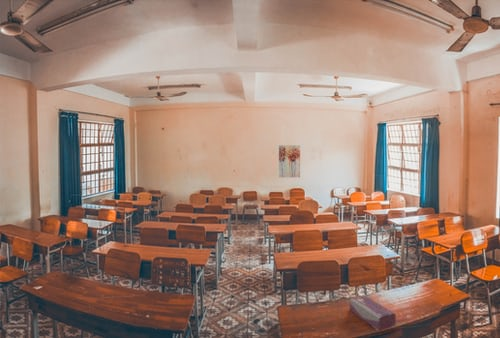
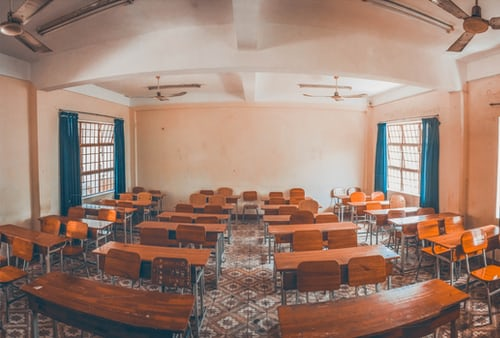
- wall art (289, 161)
- tissue box (371, 311)
